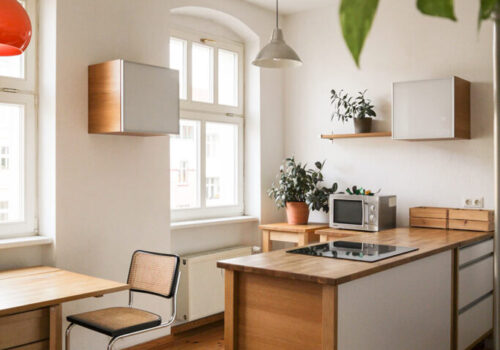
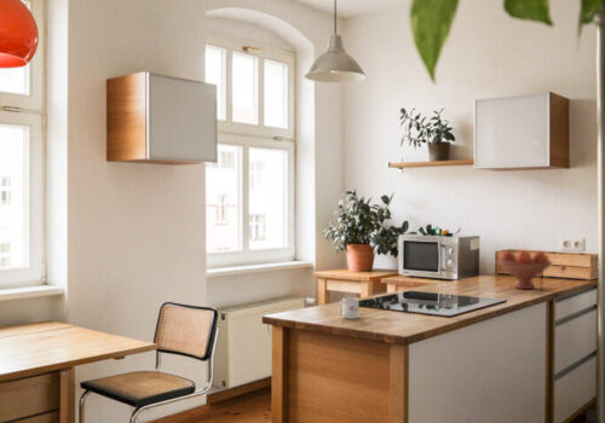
+ mug (347, 307)
+ fruit bowl (524, 268)
